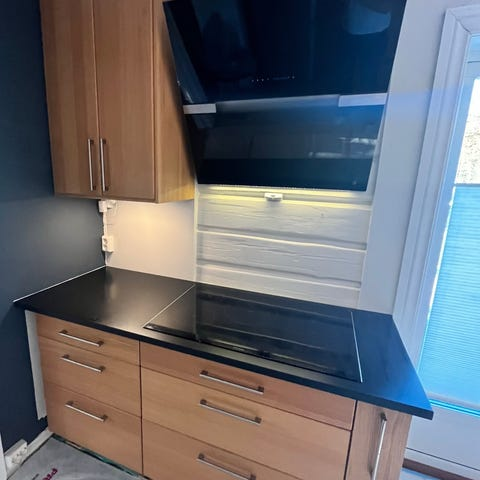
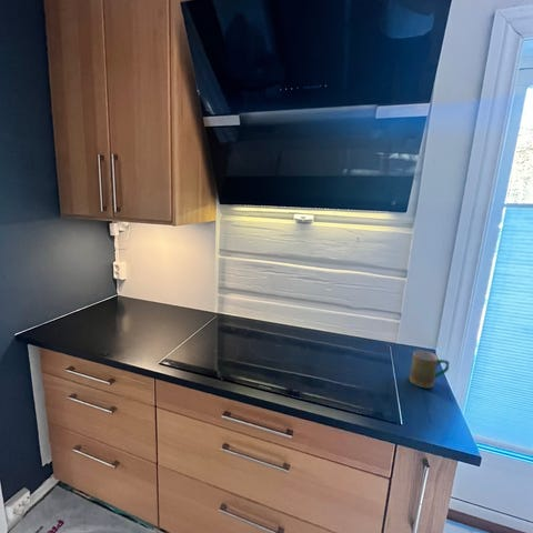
+ mug (429, 369)
